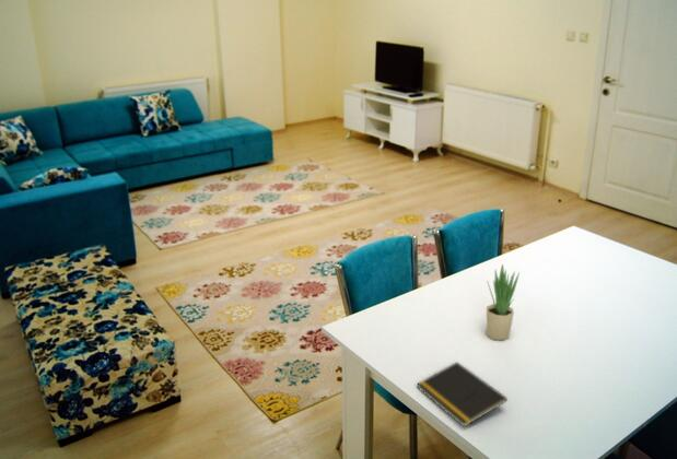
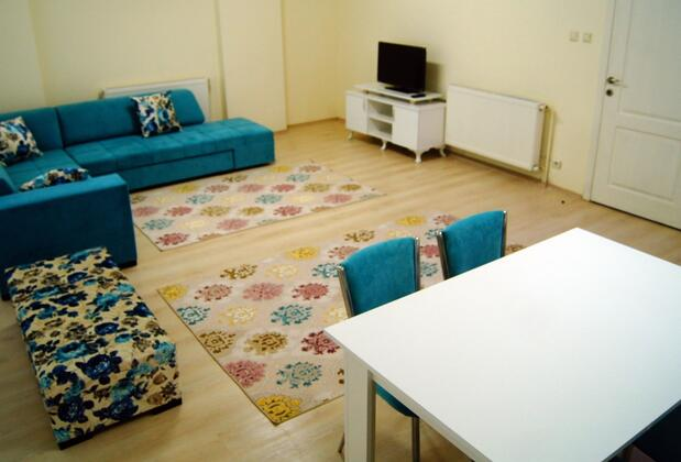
- notepad (459, 391)
- potted plant (503, 299)
